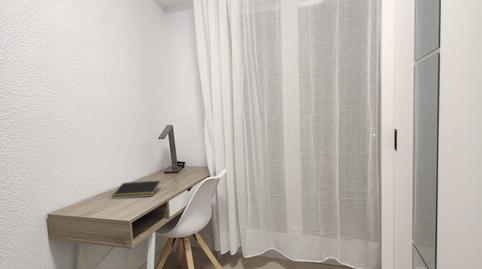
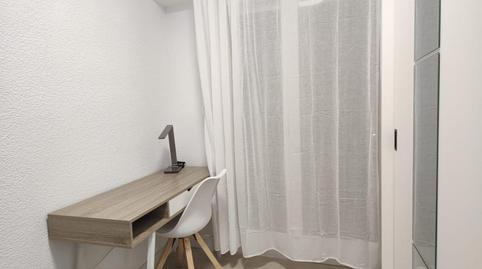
- notepad (137, 189)
